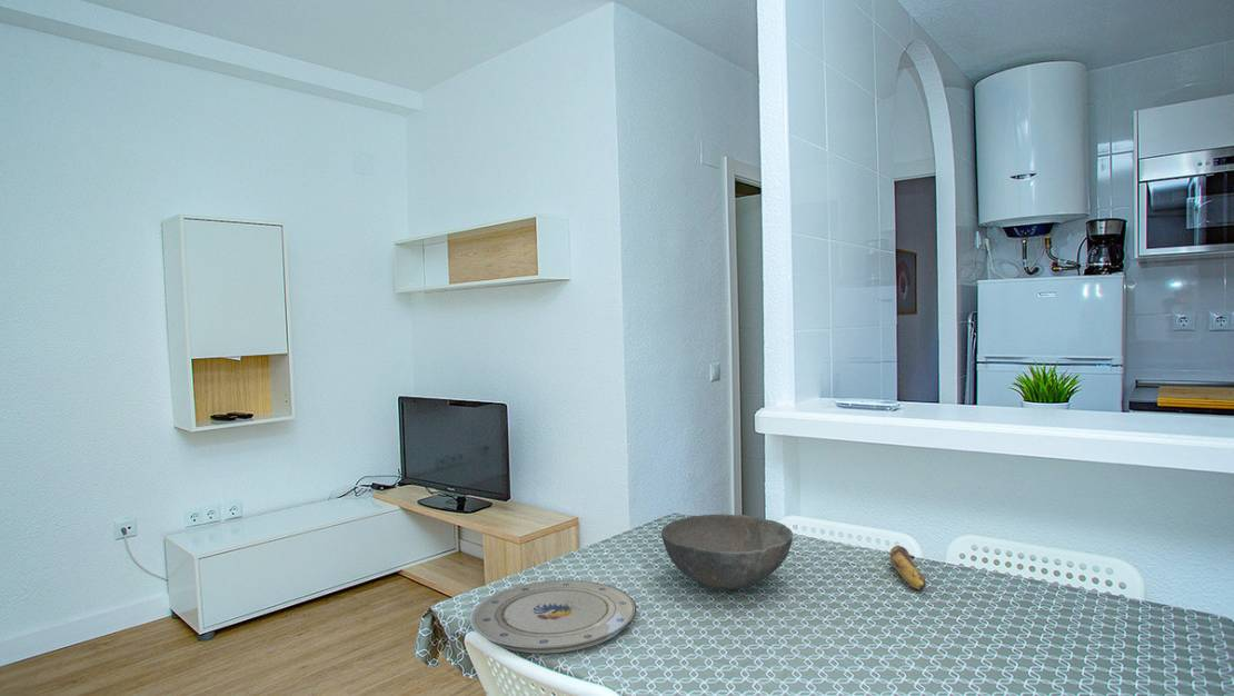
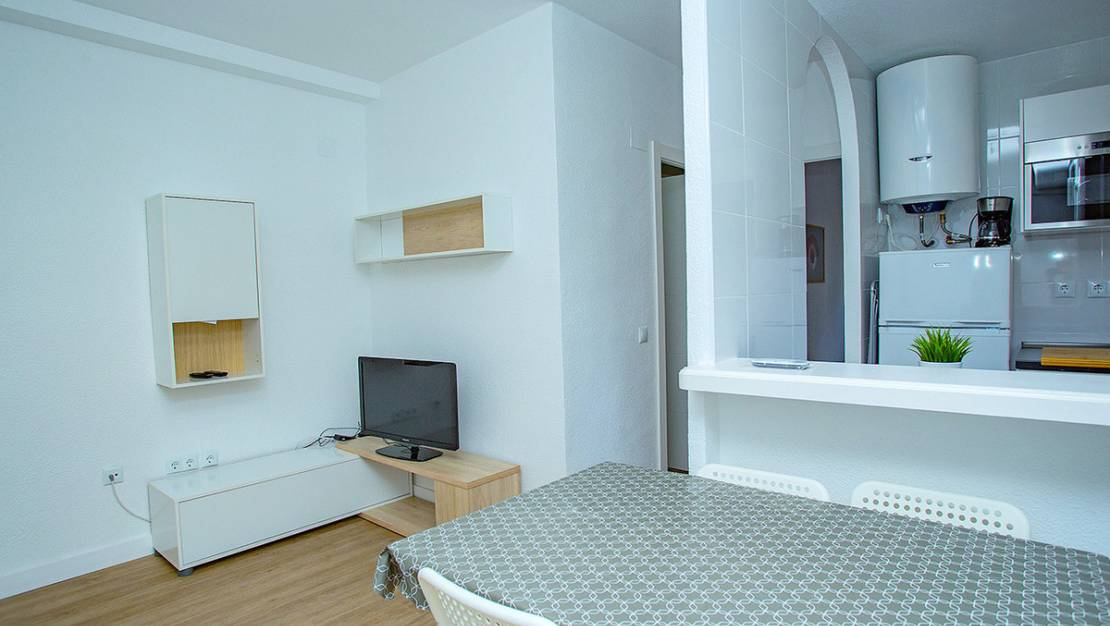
- plate (554, 614)
- banana (907, 564)
- bowl (726, 556)
